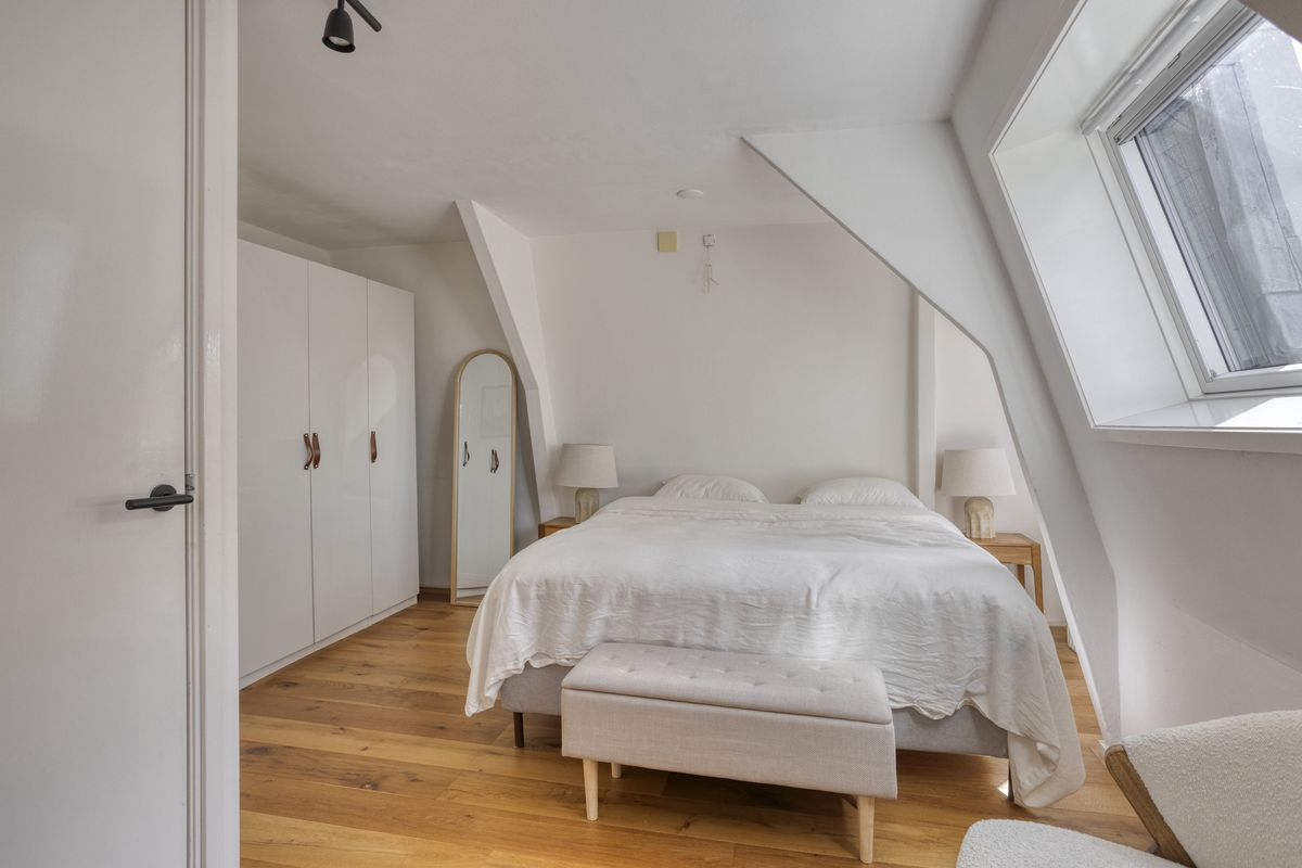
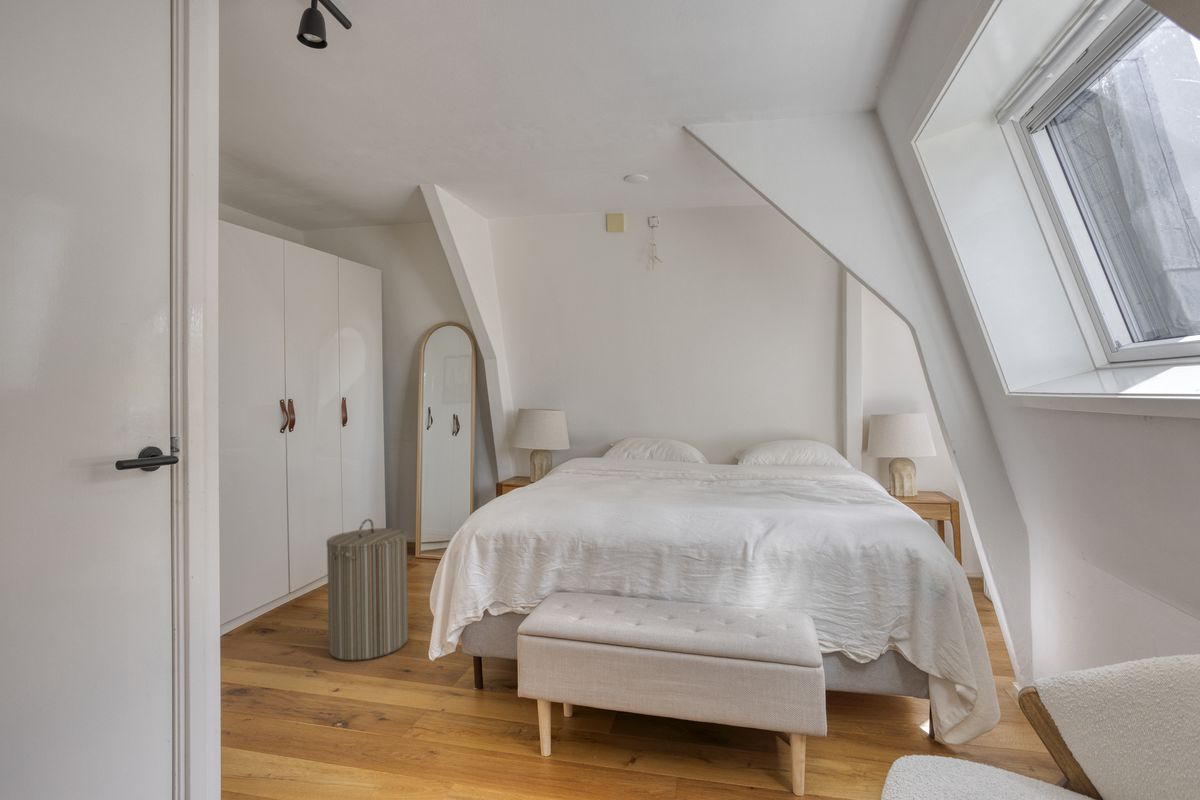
+ laundry hamper (368, 581)
